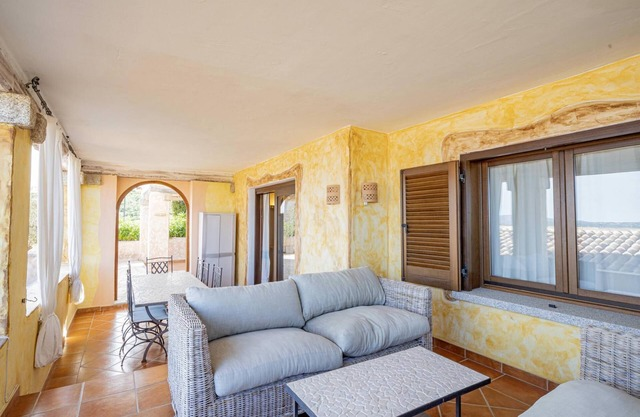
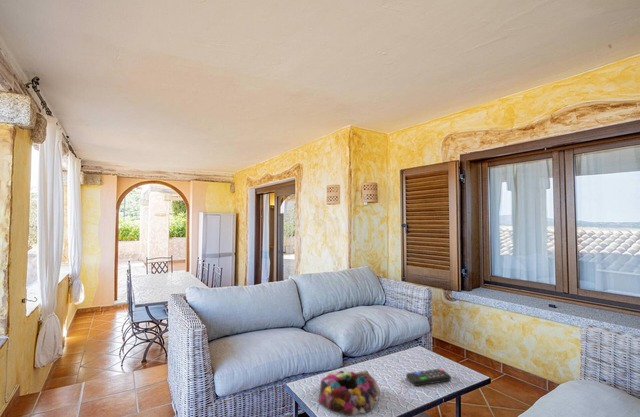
+ remote control (428, 376)
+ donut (348, 386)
